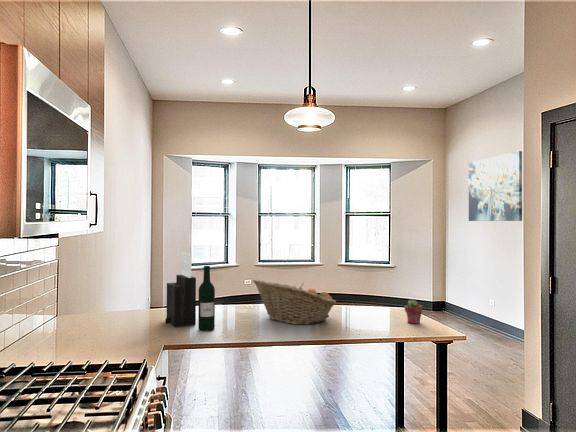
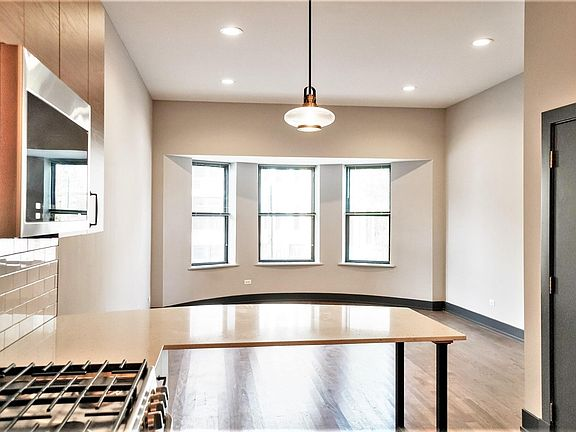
- knife block (178, 288)
- wall art (492, 189)
- wine bottle (206, 297)
- fruit basket (293, 298)
- potted succulent (413, 310)
